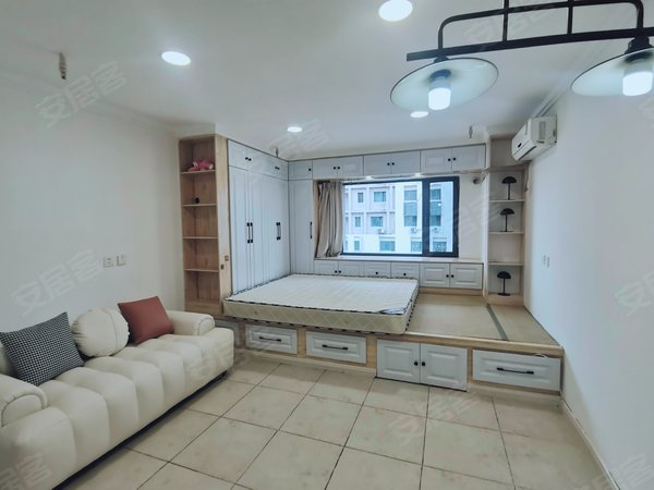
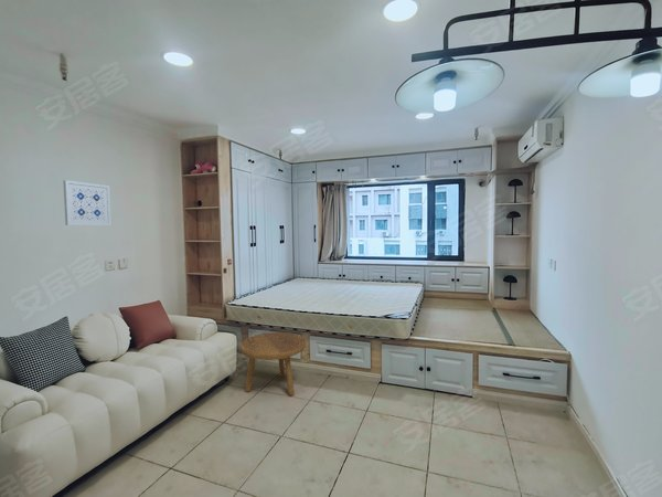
+ footstool (274, 359)
+ wall art (88, 204)
